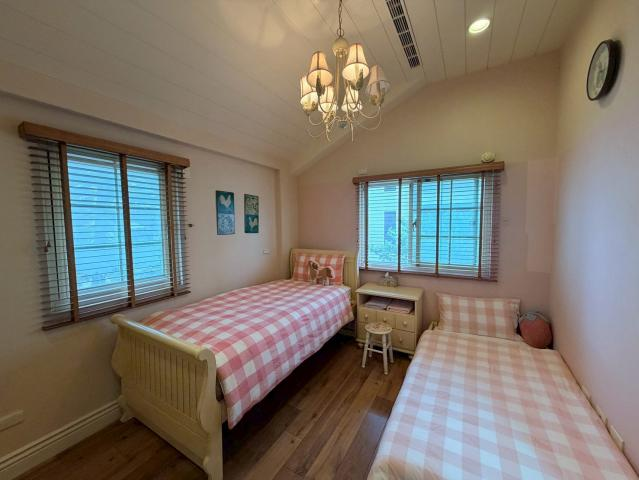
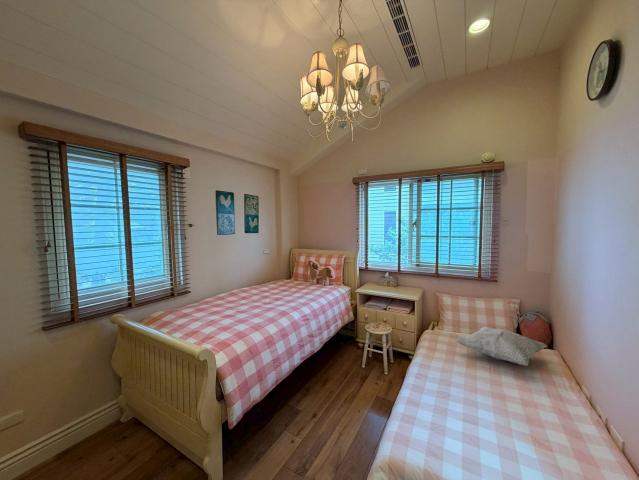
+ decorative pillow (500, 343)
